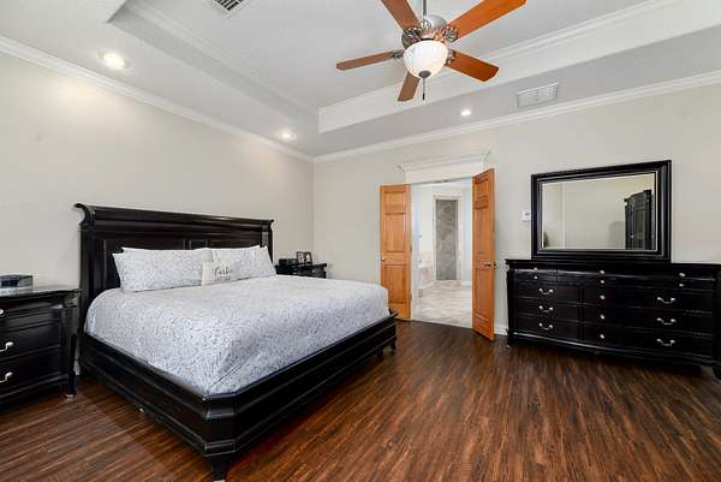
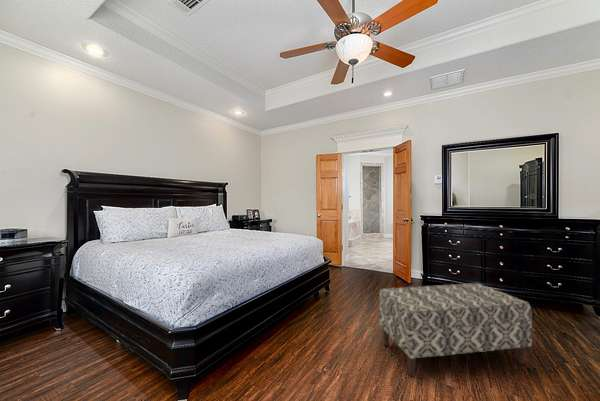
+ bench (449, 324)
